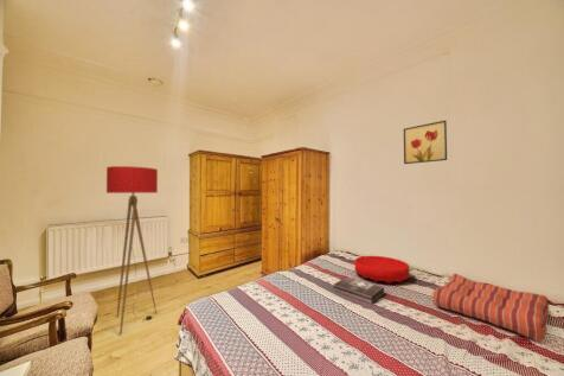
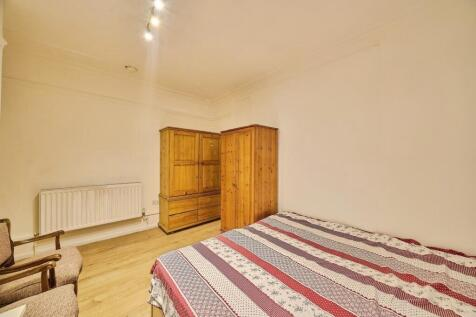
- floor lamp (132, 243)
- seat cushion (488, 300)
- cushion (380, 268)
- first aid kit (358, 288)
- wall art (424, 144)
